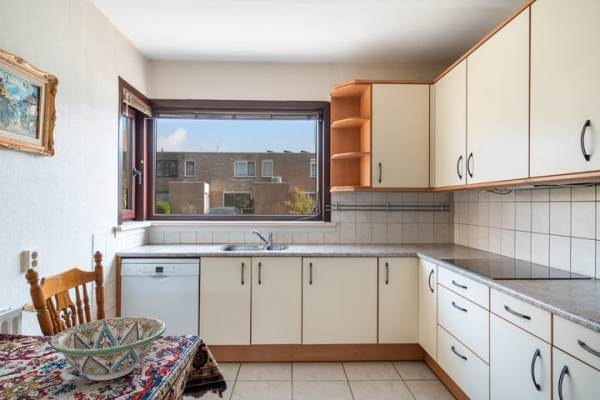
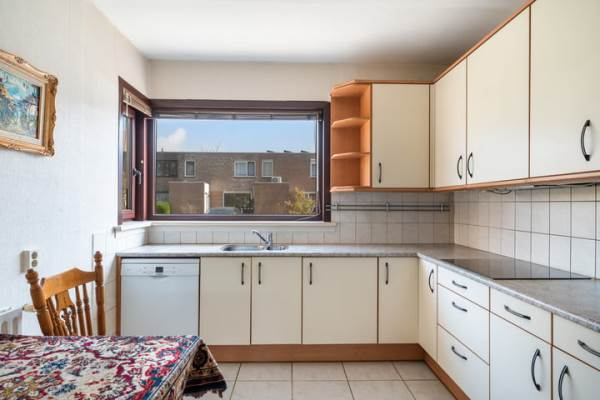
- decorative bowl (111, 350)
